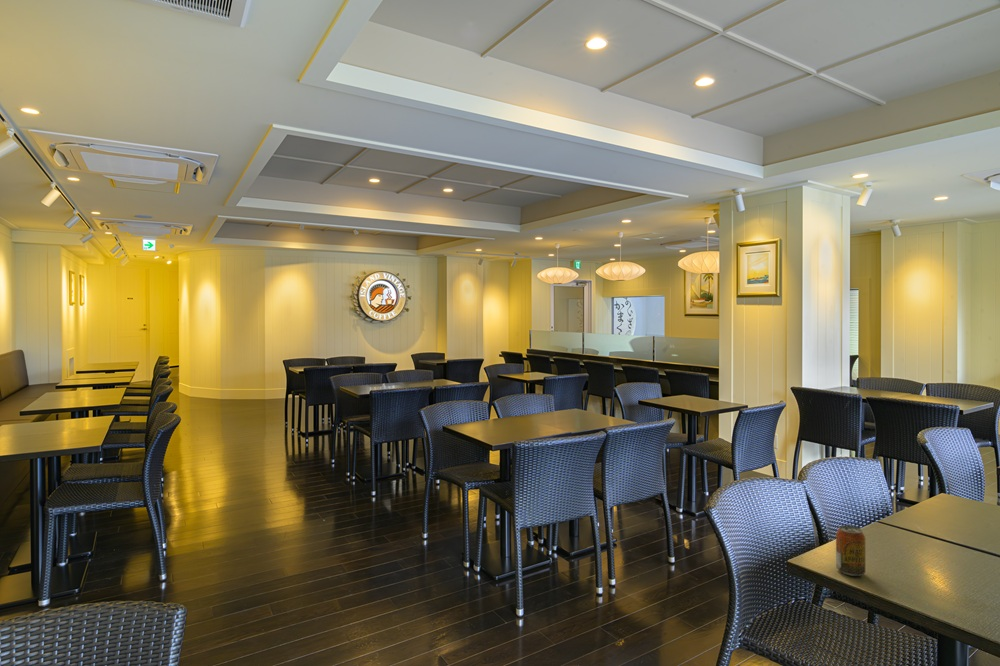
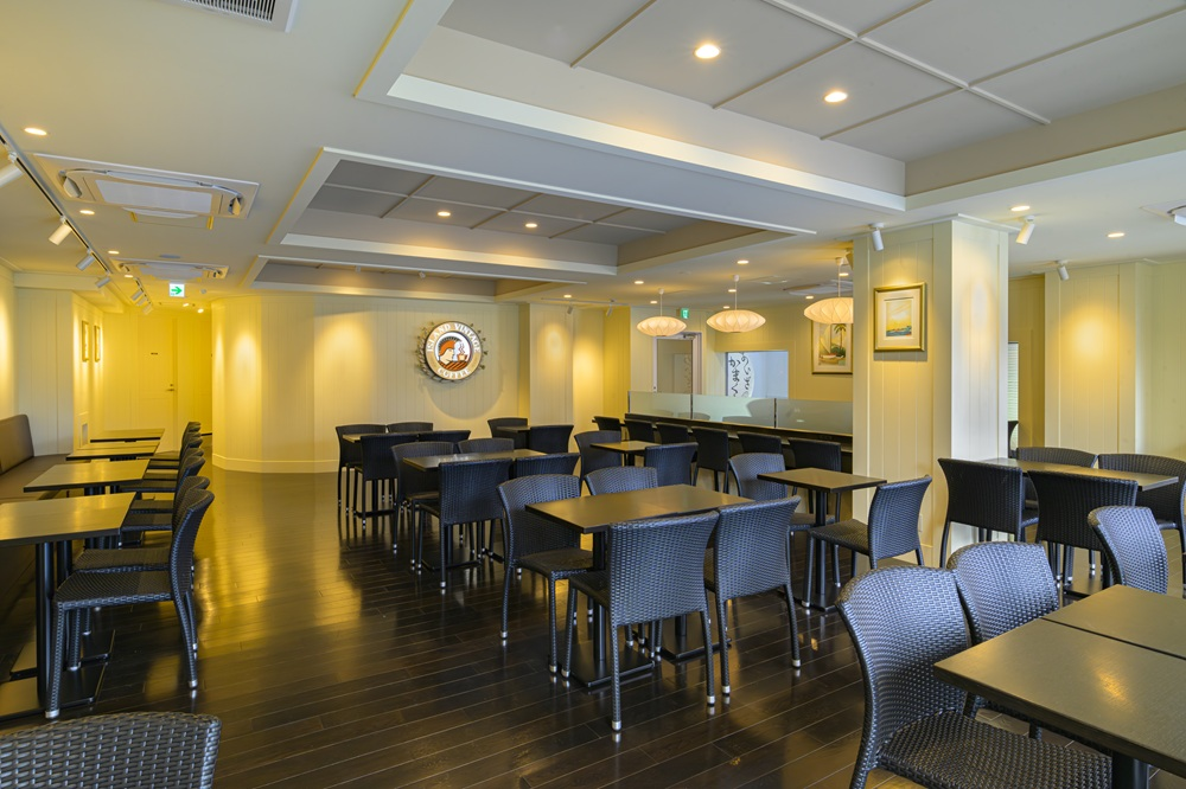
- beverage can (850, 550)
